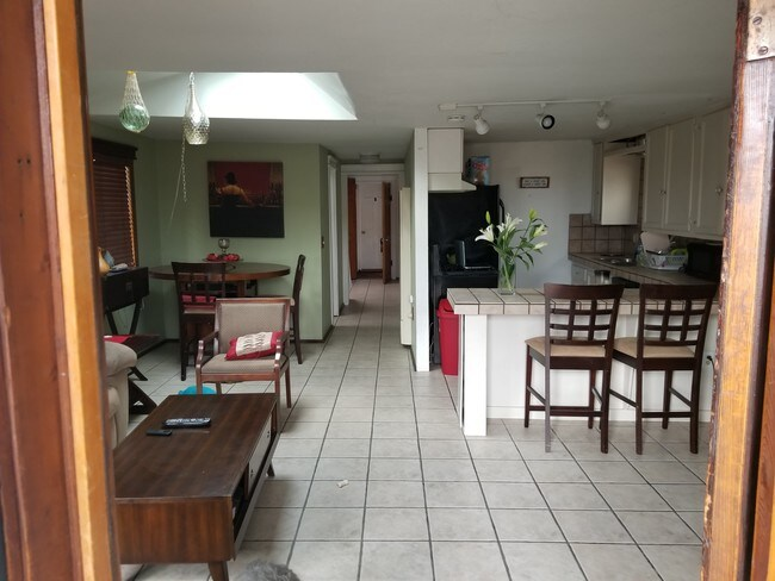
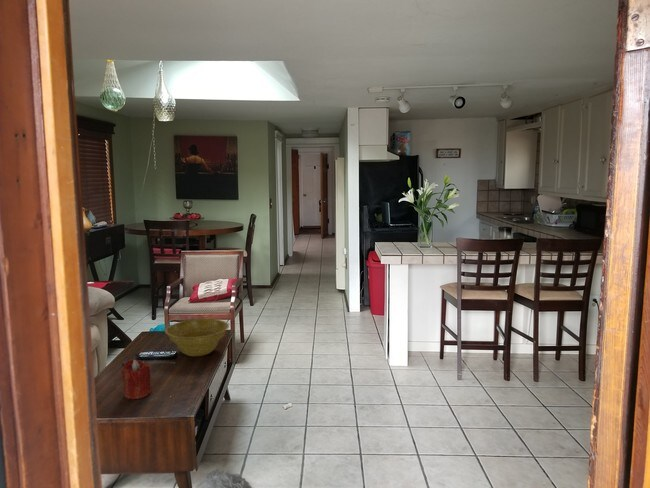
+ candle (136, 376)
+ planter bowl (197, 339)
